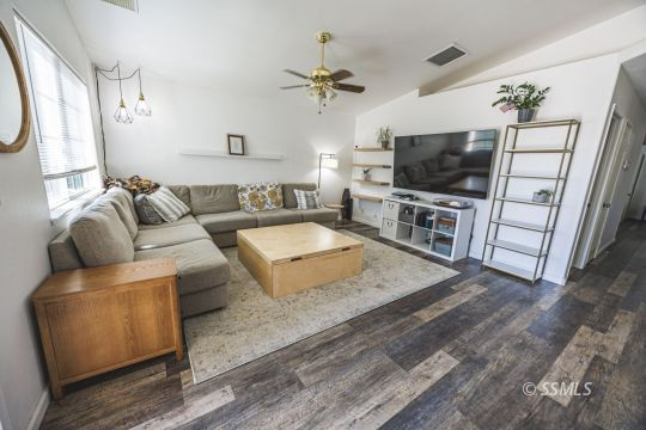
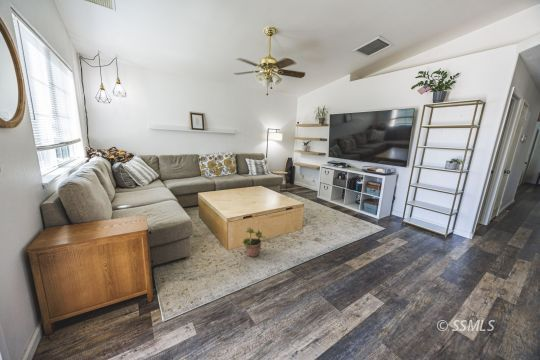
+ potted plant (252, 238)
